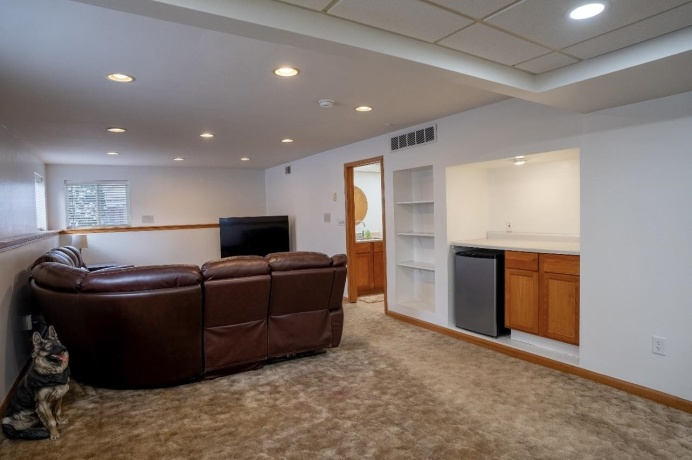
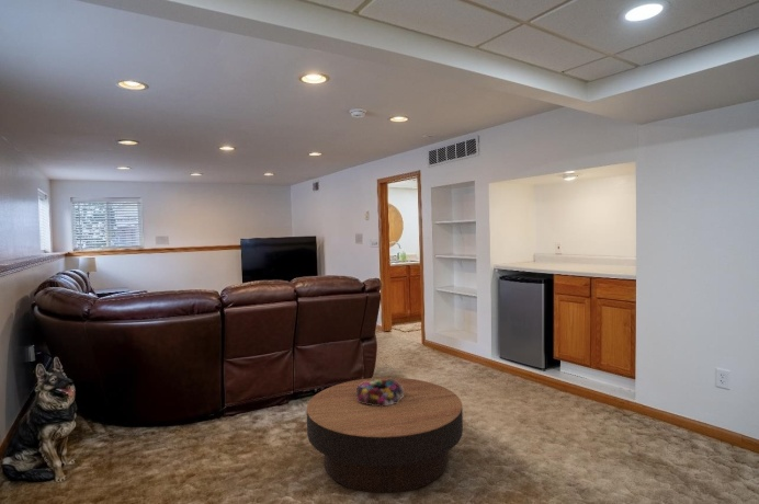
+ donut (380, 389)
+ coffee table (384, 429)
